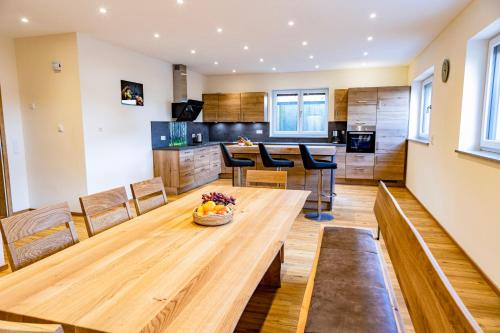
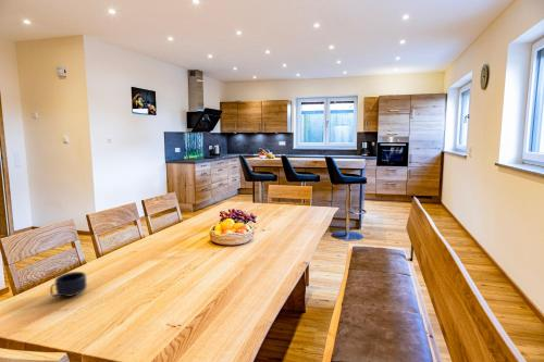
+ mug (67, 286)
